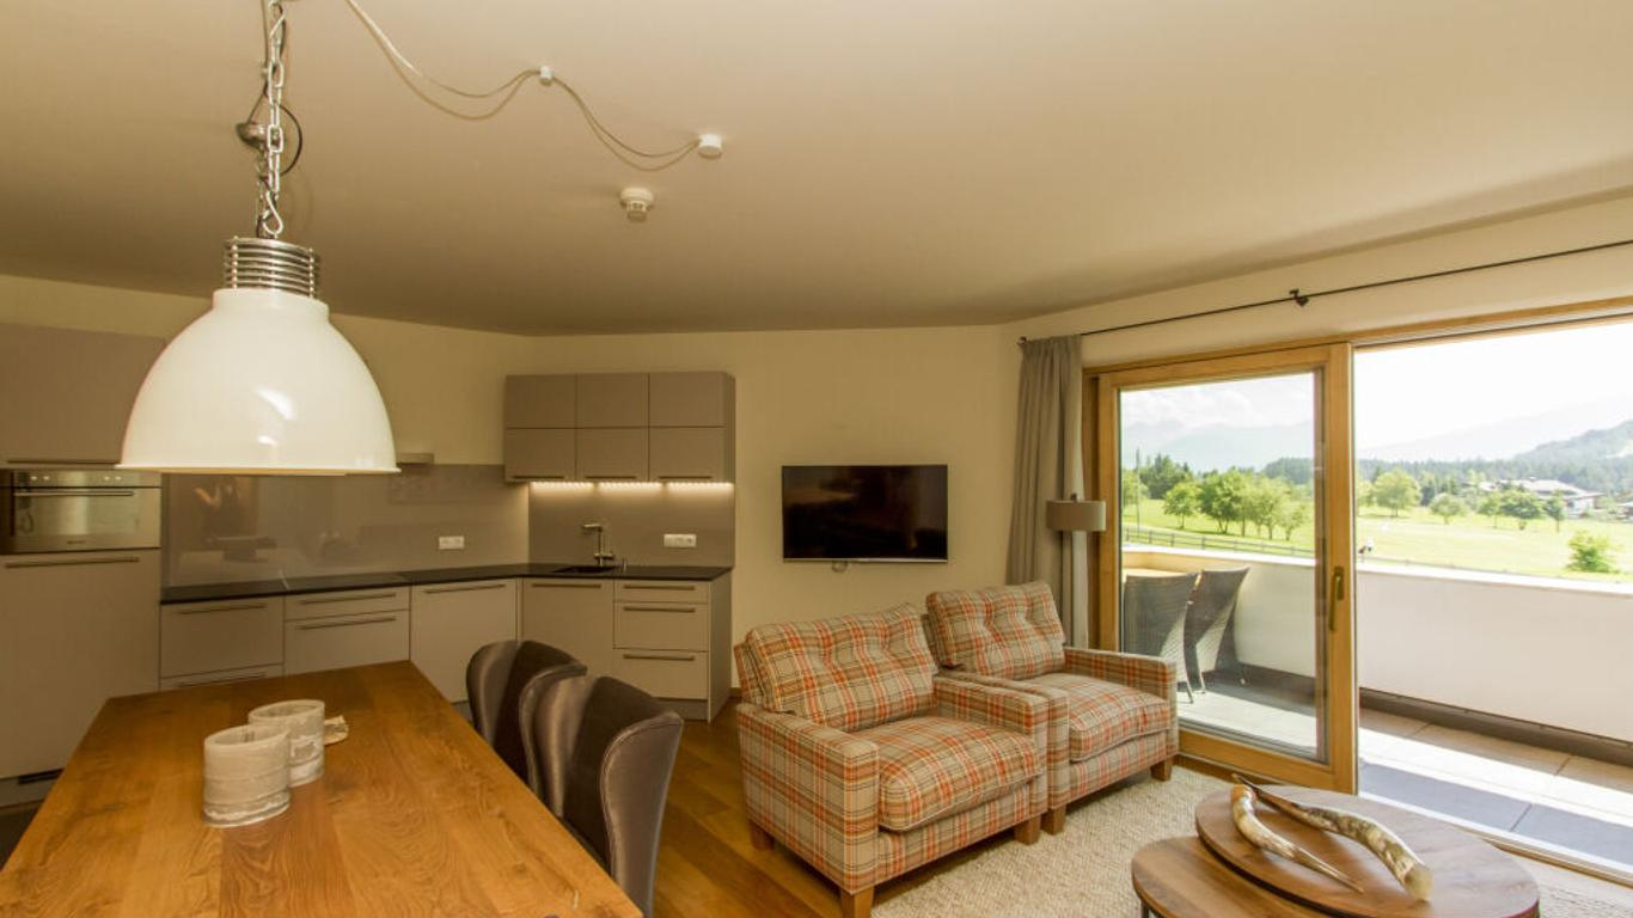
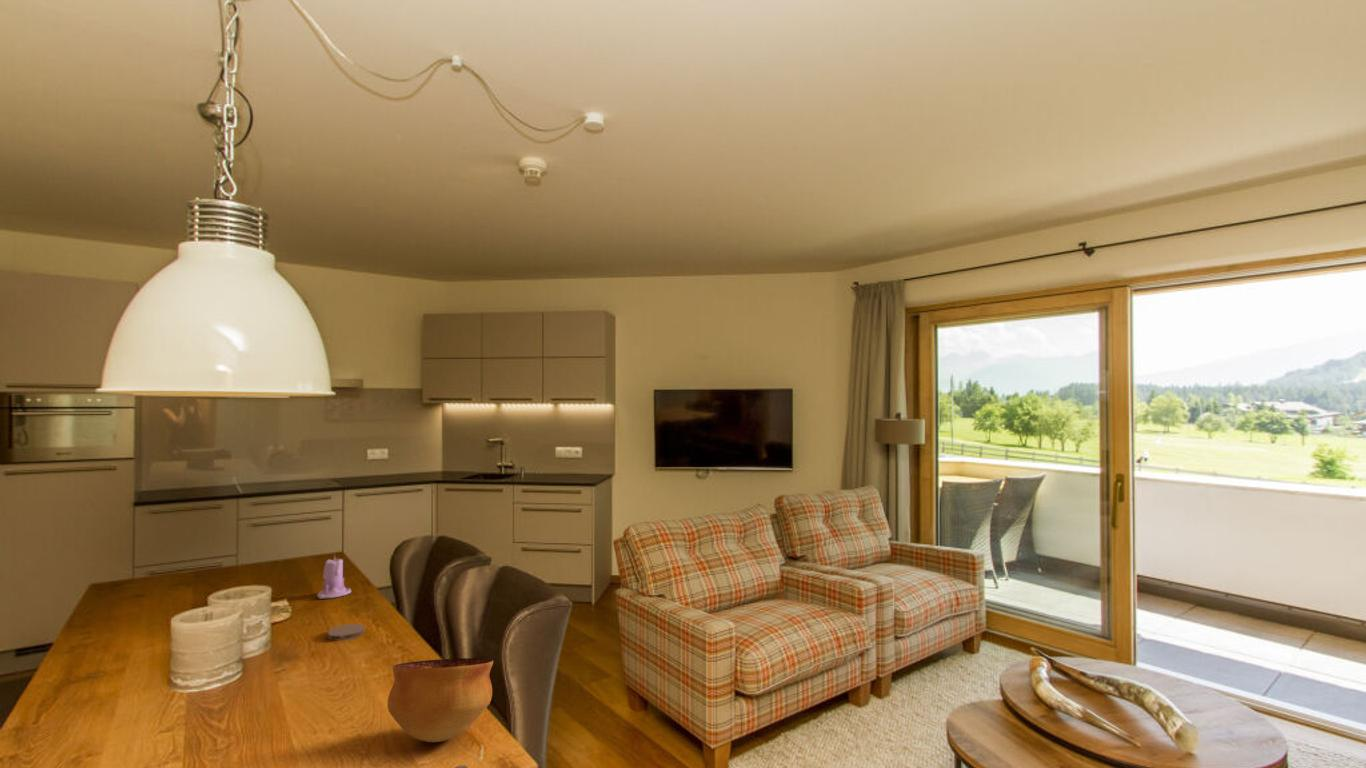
+ candle (334, 573)
+ coaster (346, 631)
+ bowl (442, 692)
